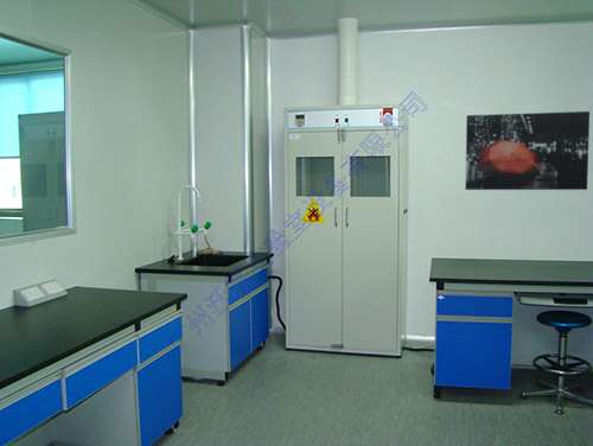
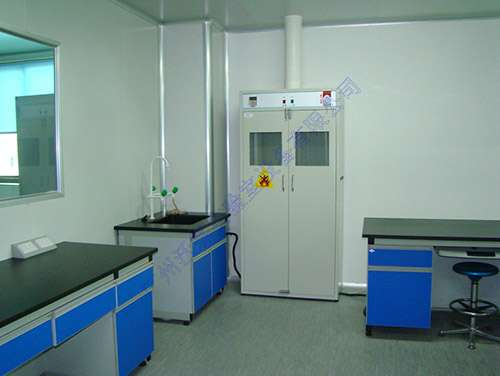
- wall art (525, 152)
